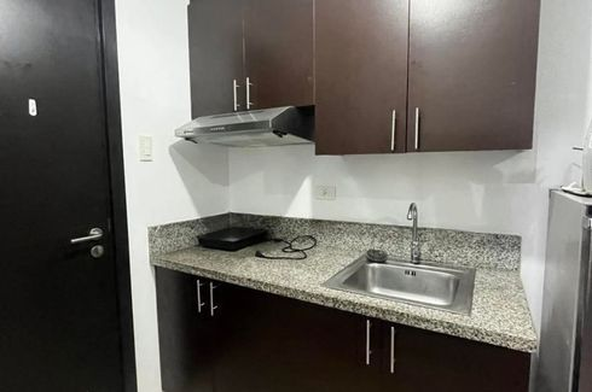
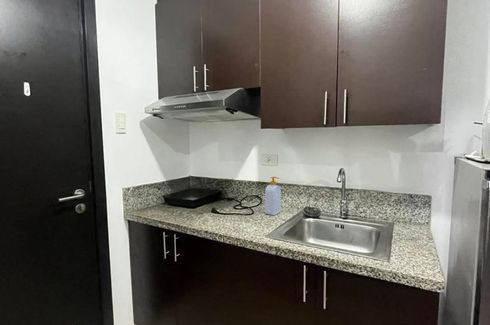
+ soap bottle (273, 195)
